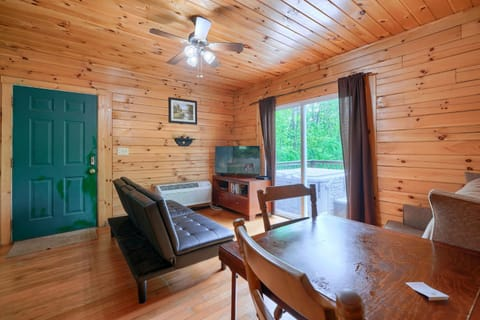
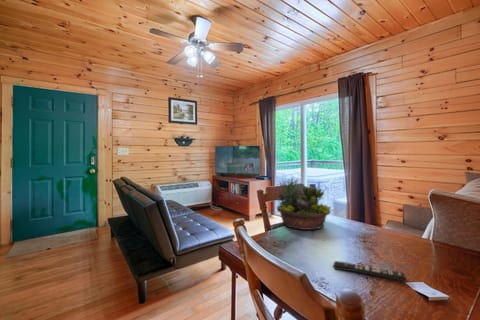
+ succulent planter (303, 200)
+ remote control (367, 270)
